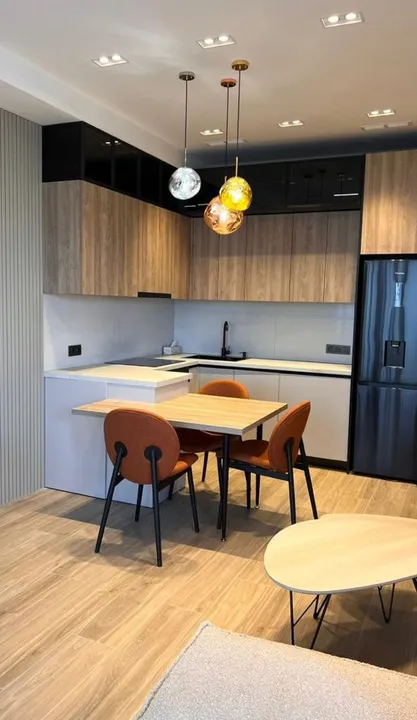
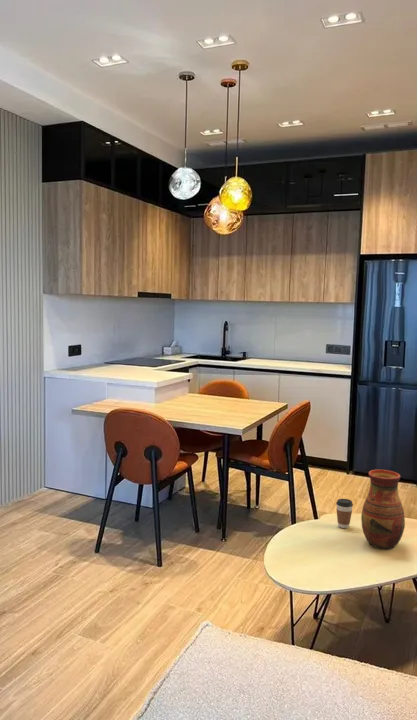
+ coffee cup (344, 513)
+ vase (383, 509)
